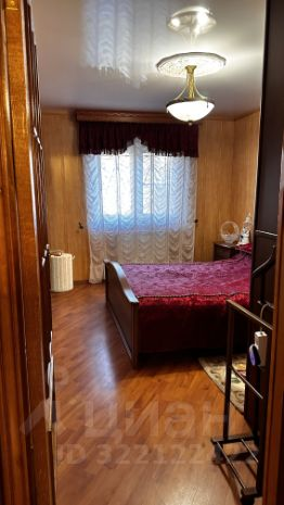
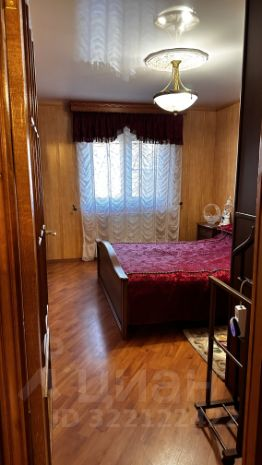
- laundry hamper (60, 269)
